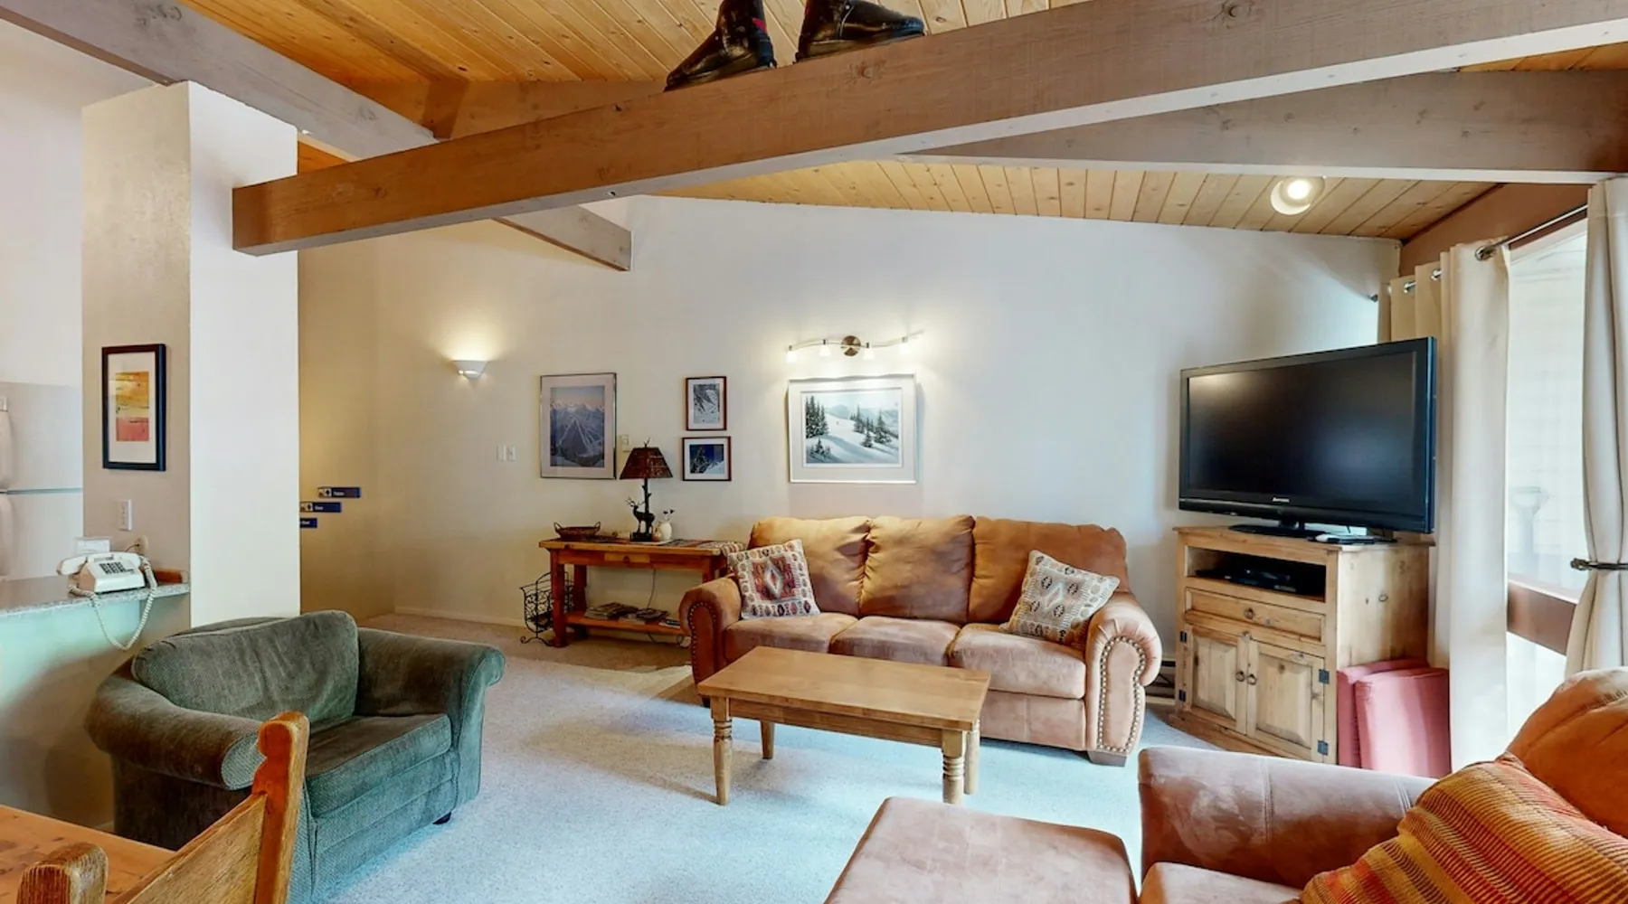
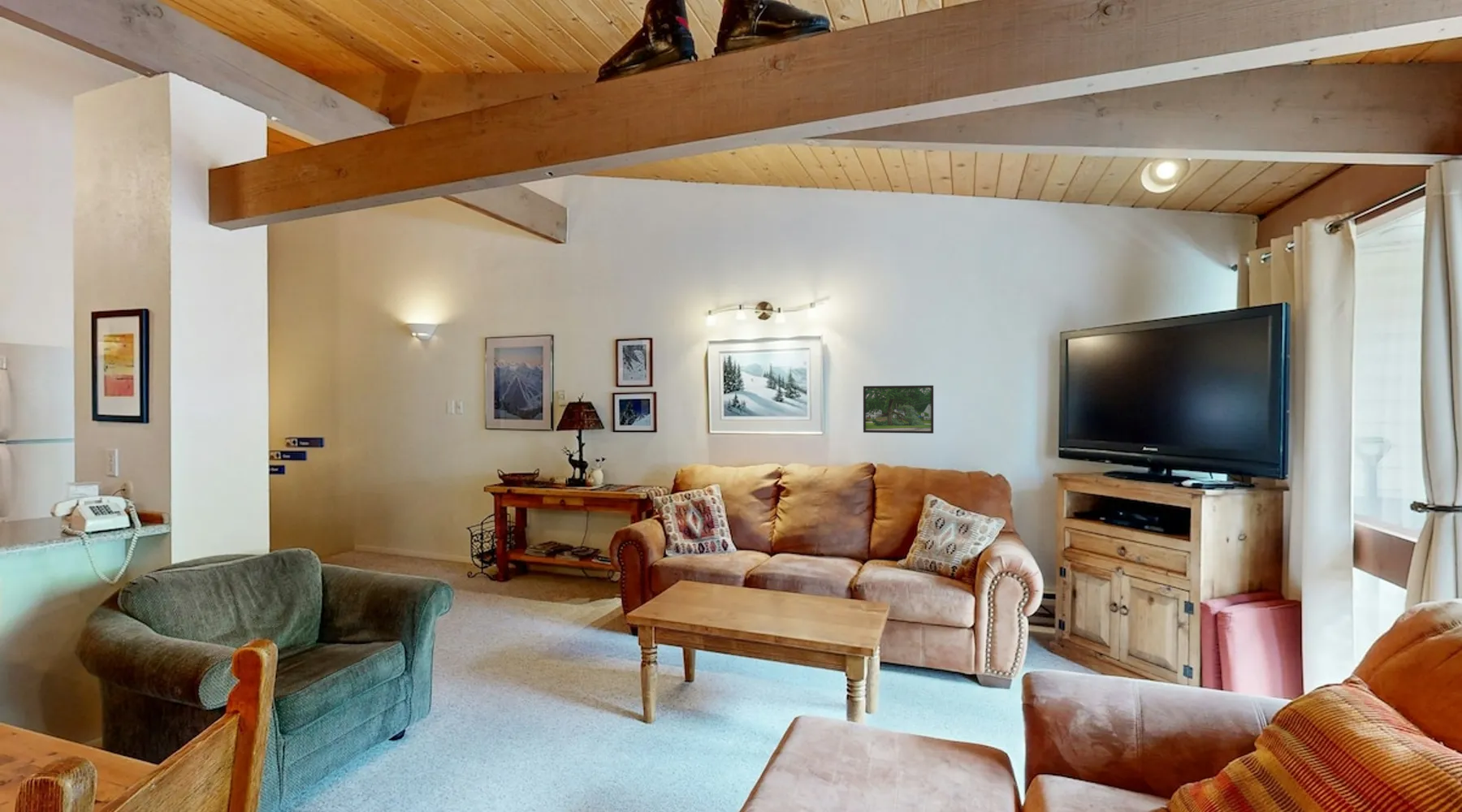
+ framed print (898, 409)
